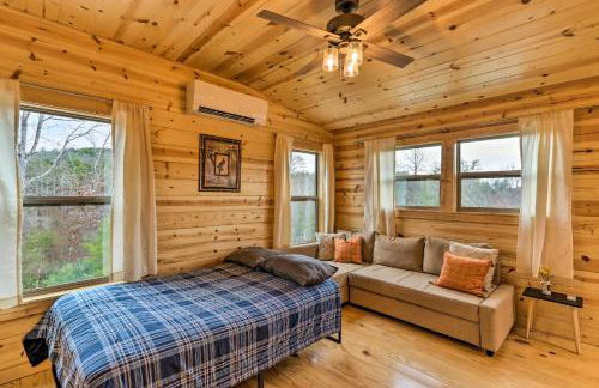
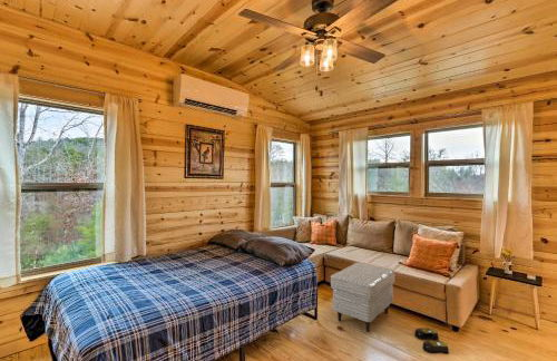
+ footstool (363, 293)
+ slippers (430, 340)
